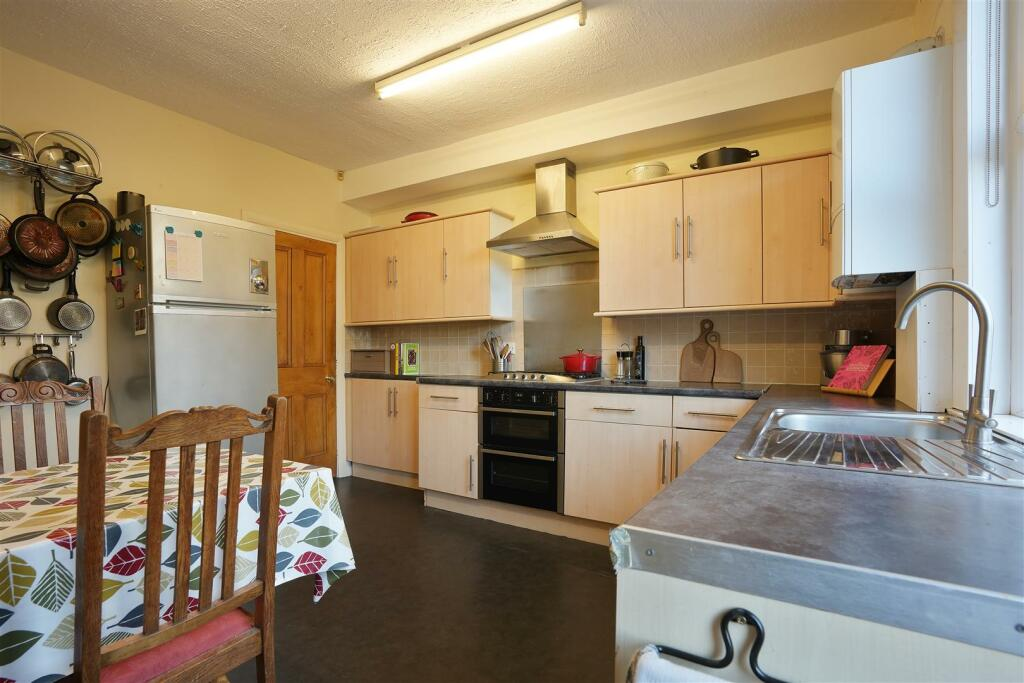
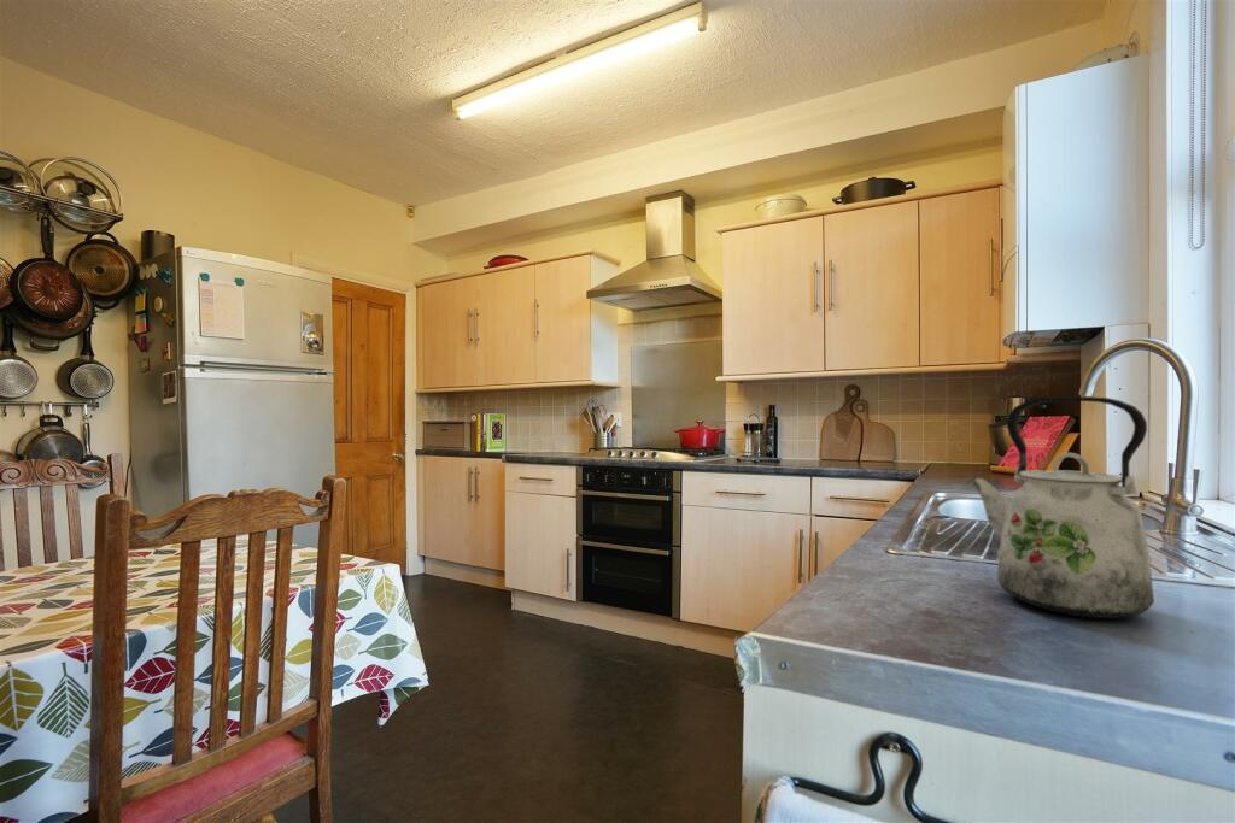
+ kettle (1044, 496)
